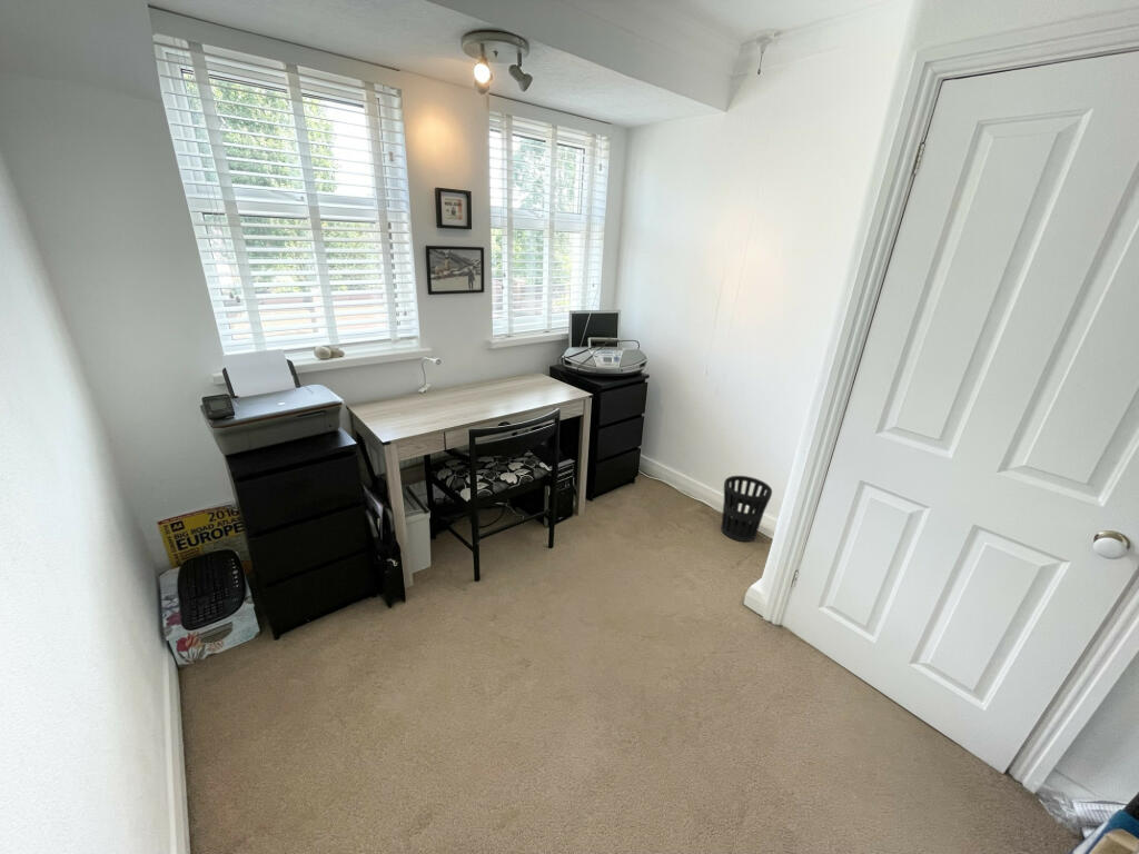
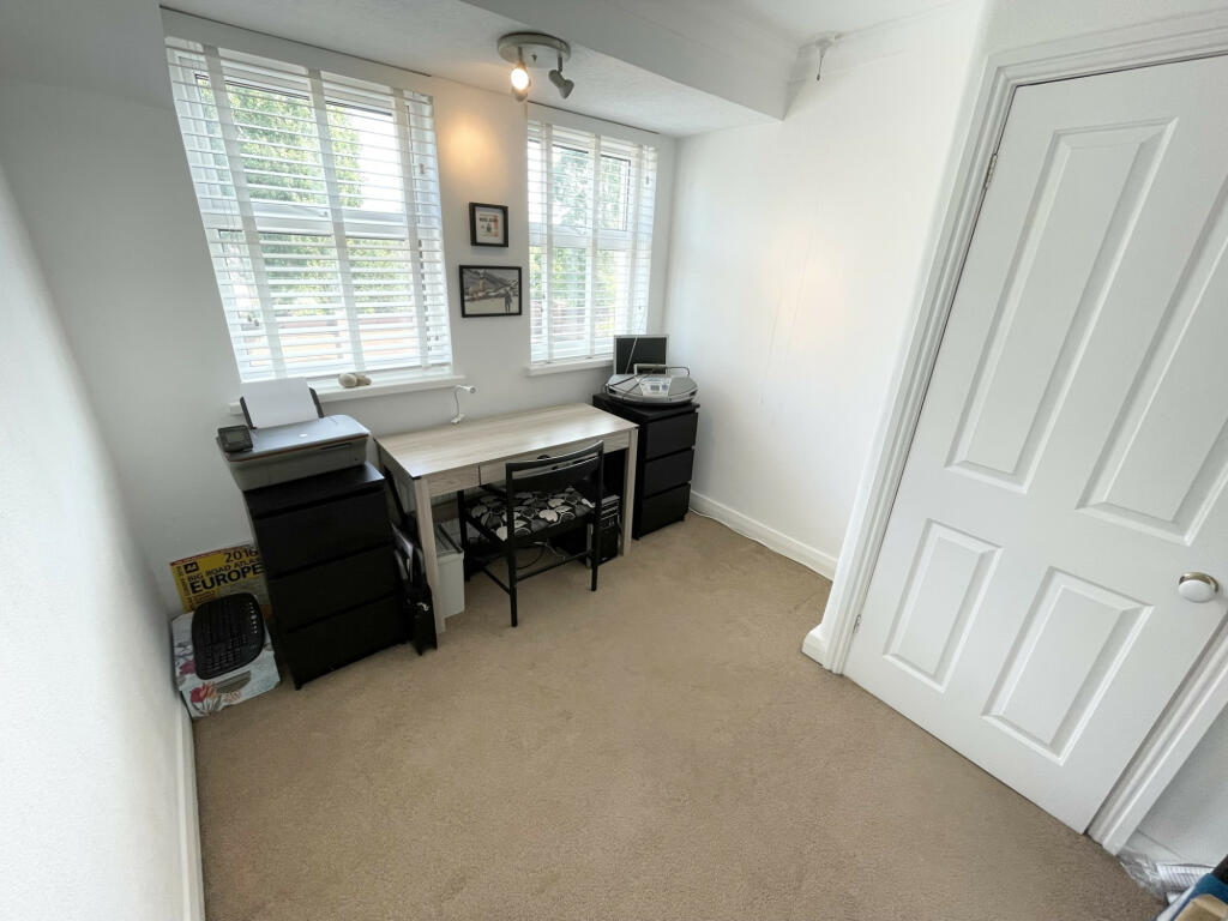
- wastebasket (743, 508)
